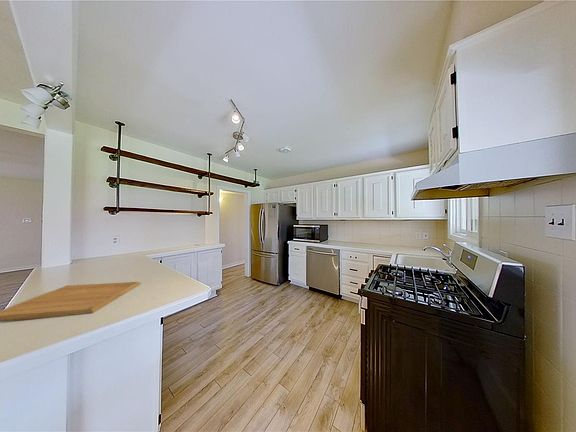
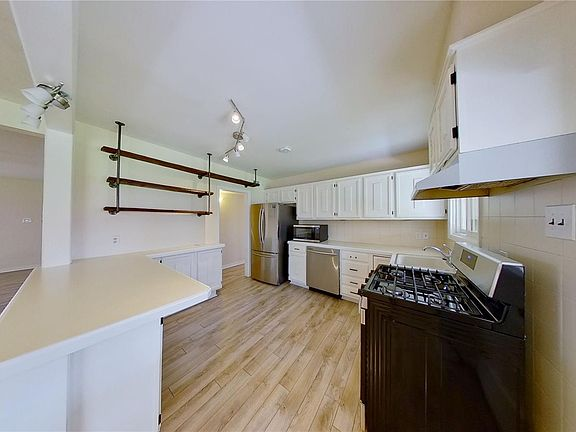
- chopping board (77, 297)
